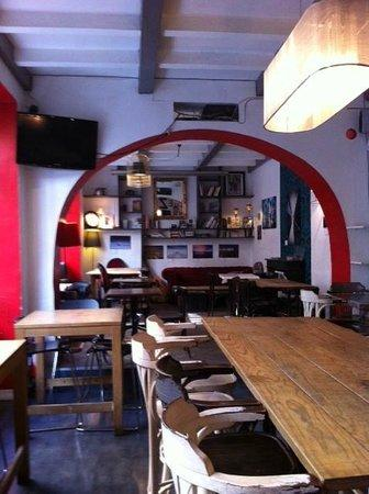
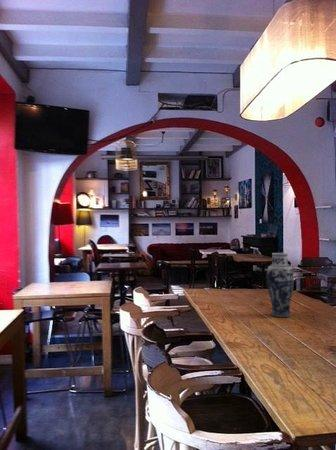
+ vase (280, 284)
